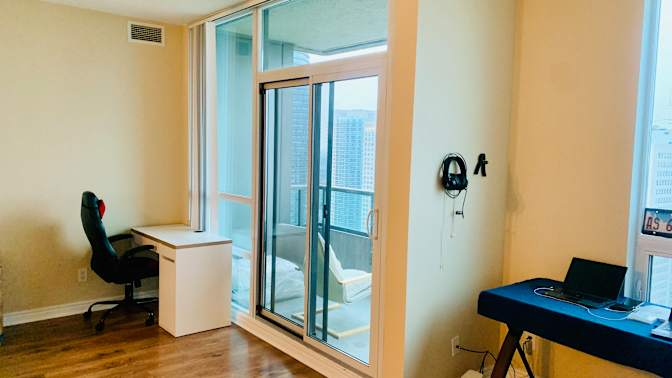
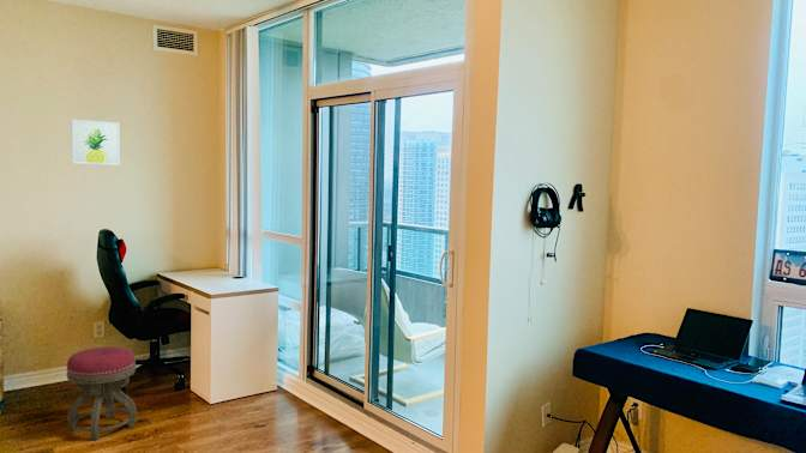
+ wall art (96, 143)
+ stool (102, 389)
